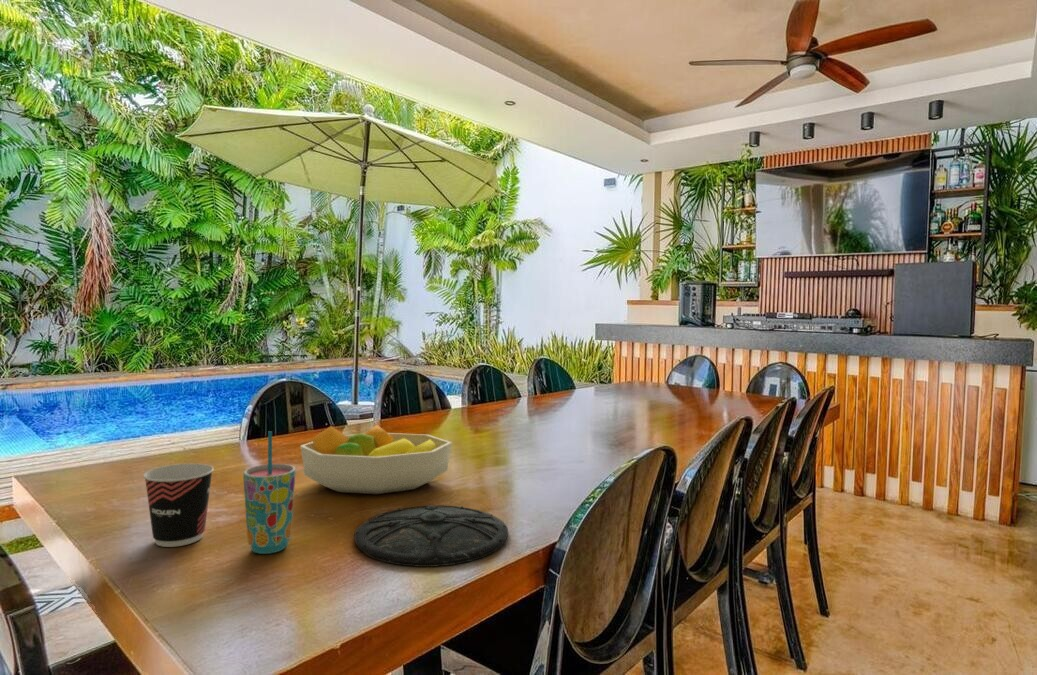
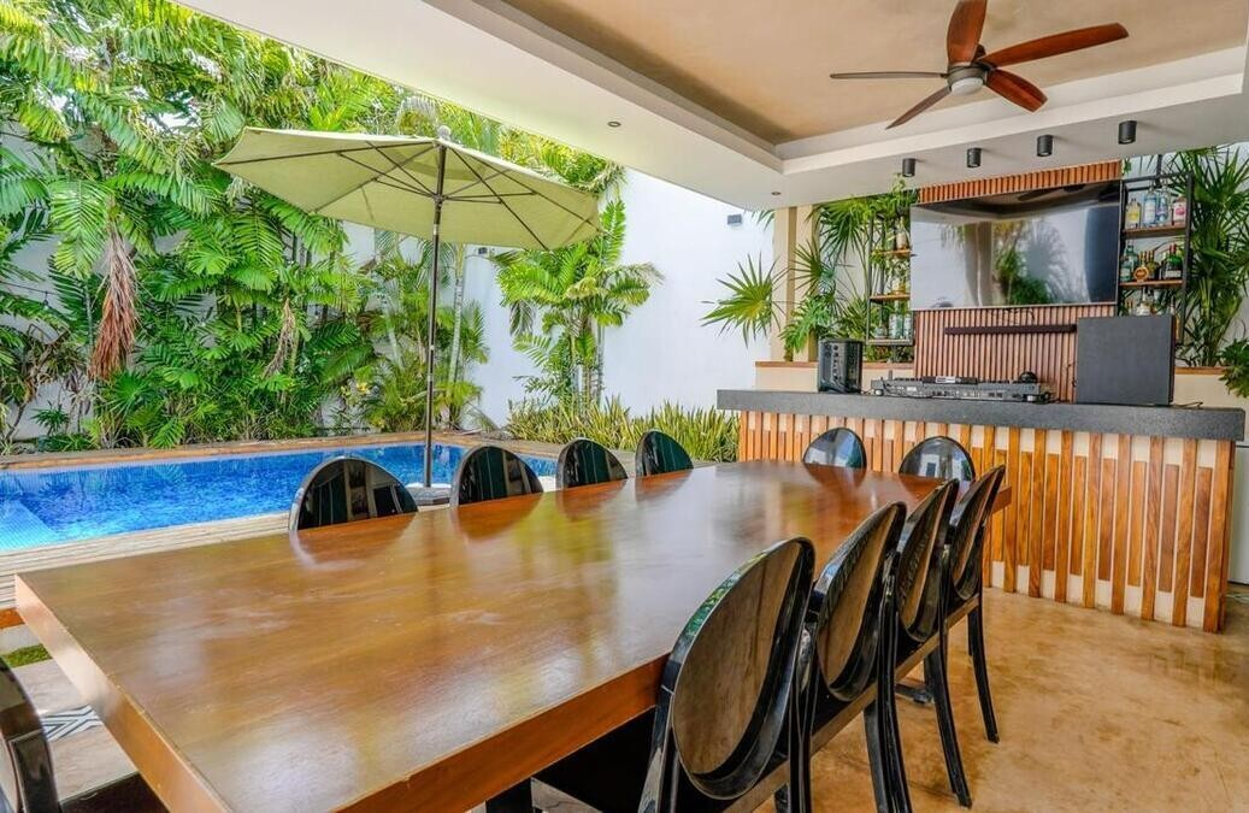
- cup (269, 489)
- fruit bowl (377, 454)
- cup (179, 505)
- plate (432, 523)
